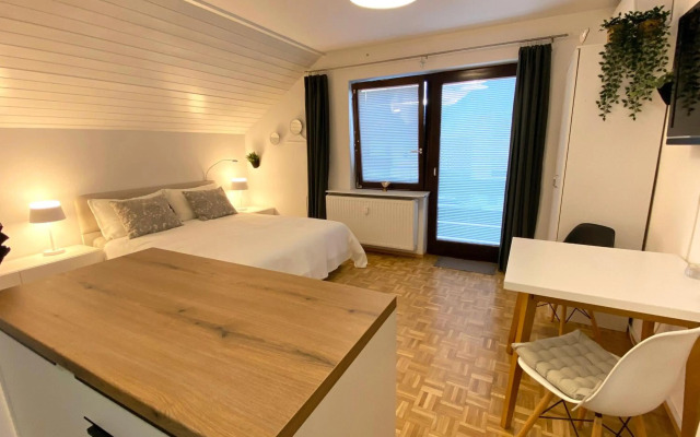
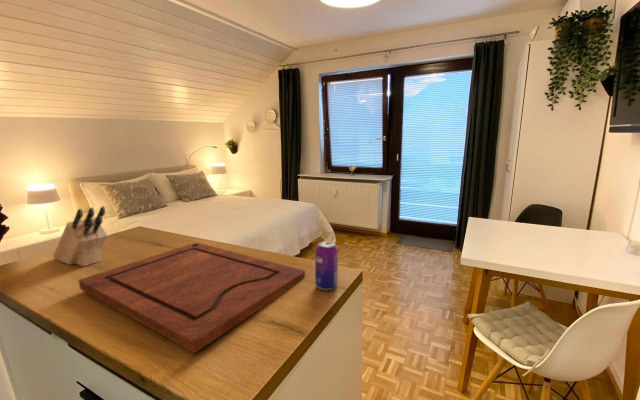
+ beverage can (326, 265)
+ cutting board (196, 279)
+ knife block (80, 233)
